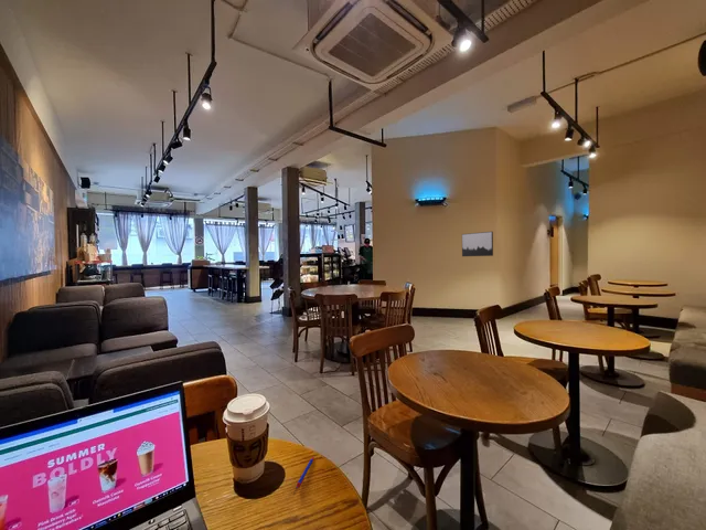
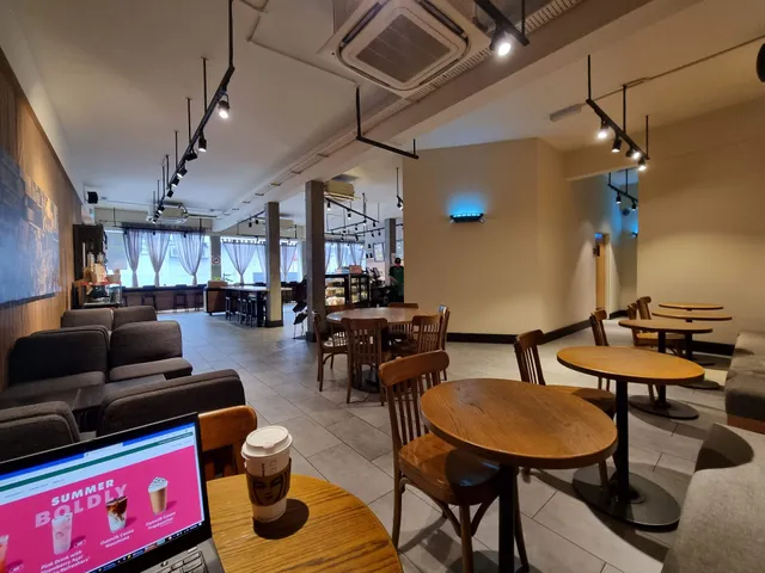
- wall art (477, 244)
- pen (306, 470)
